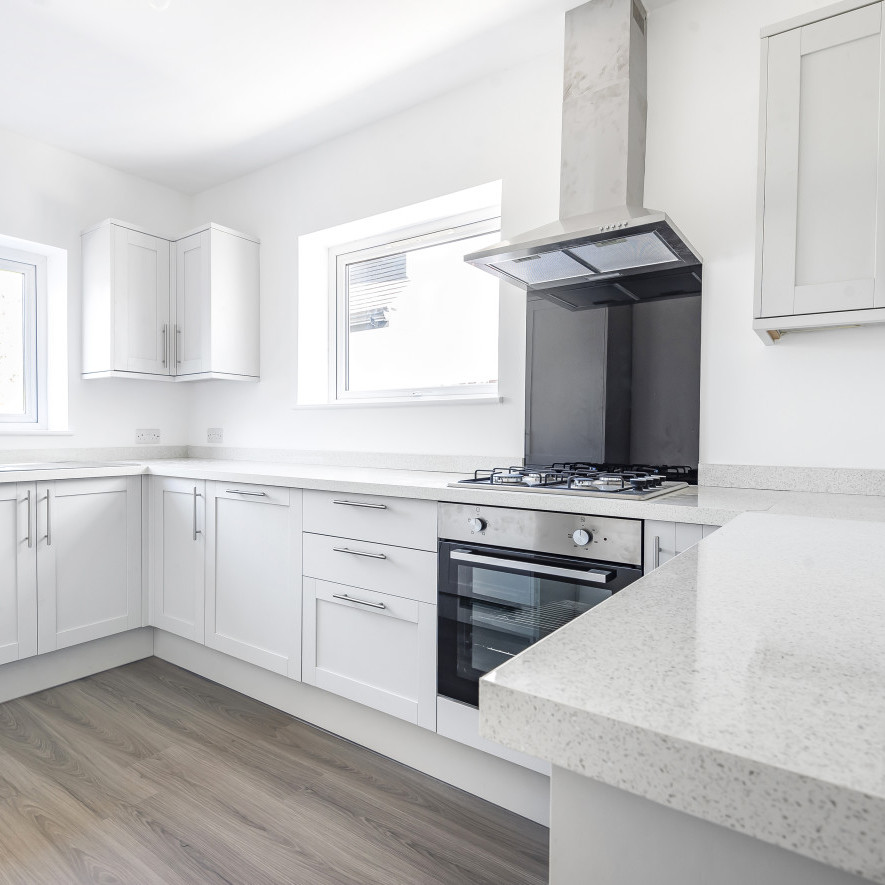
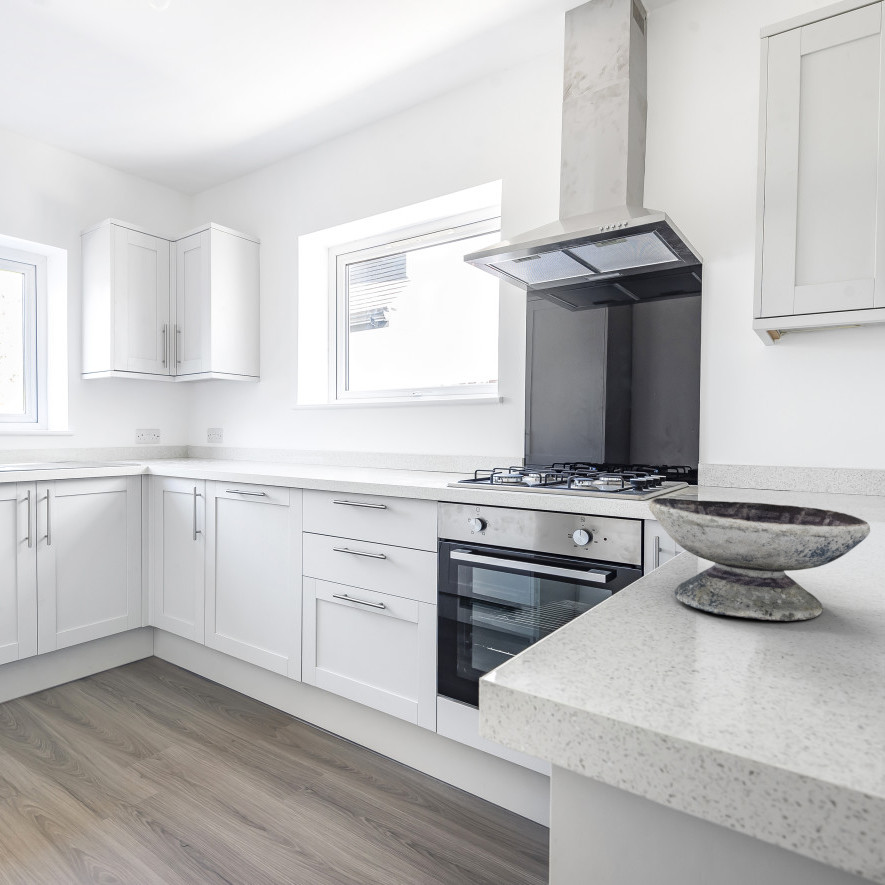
+ bowl (750, 552)
